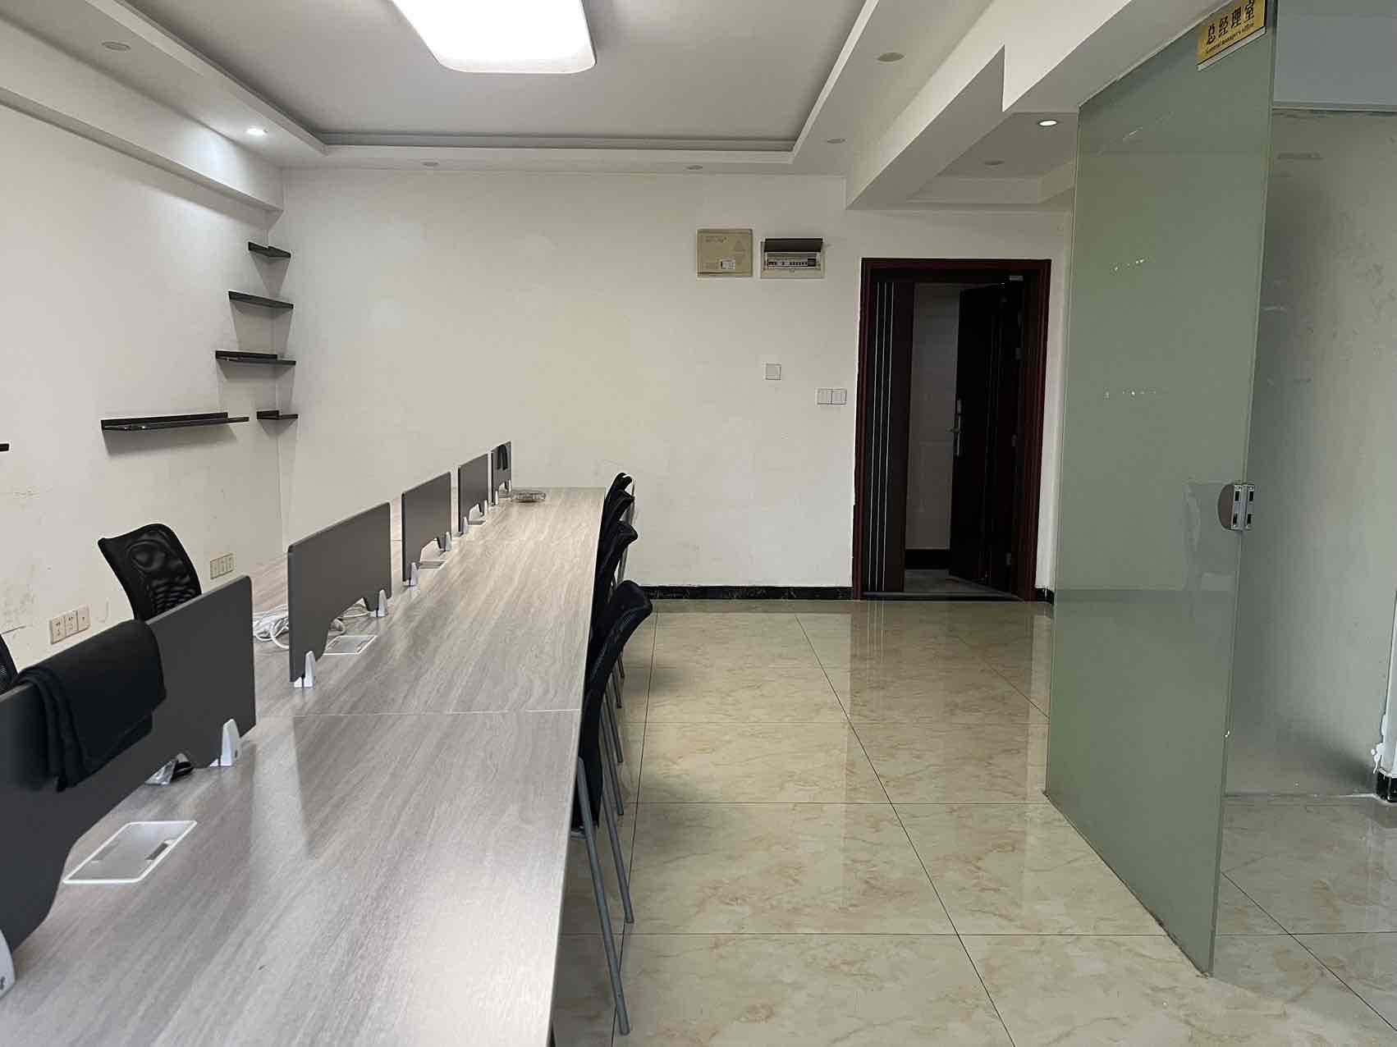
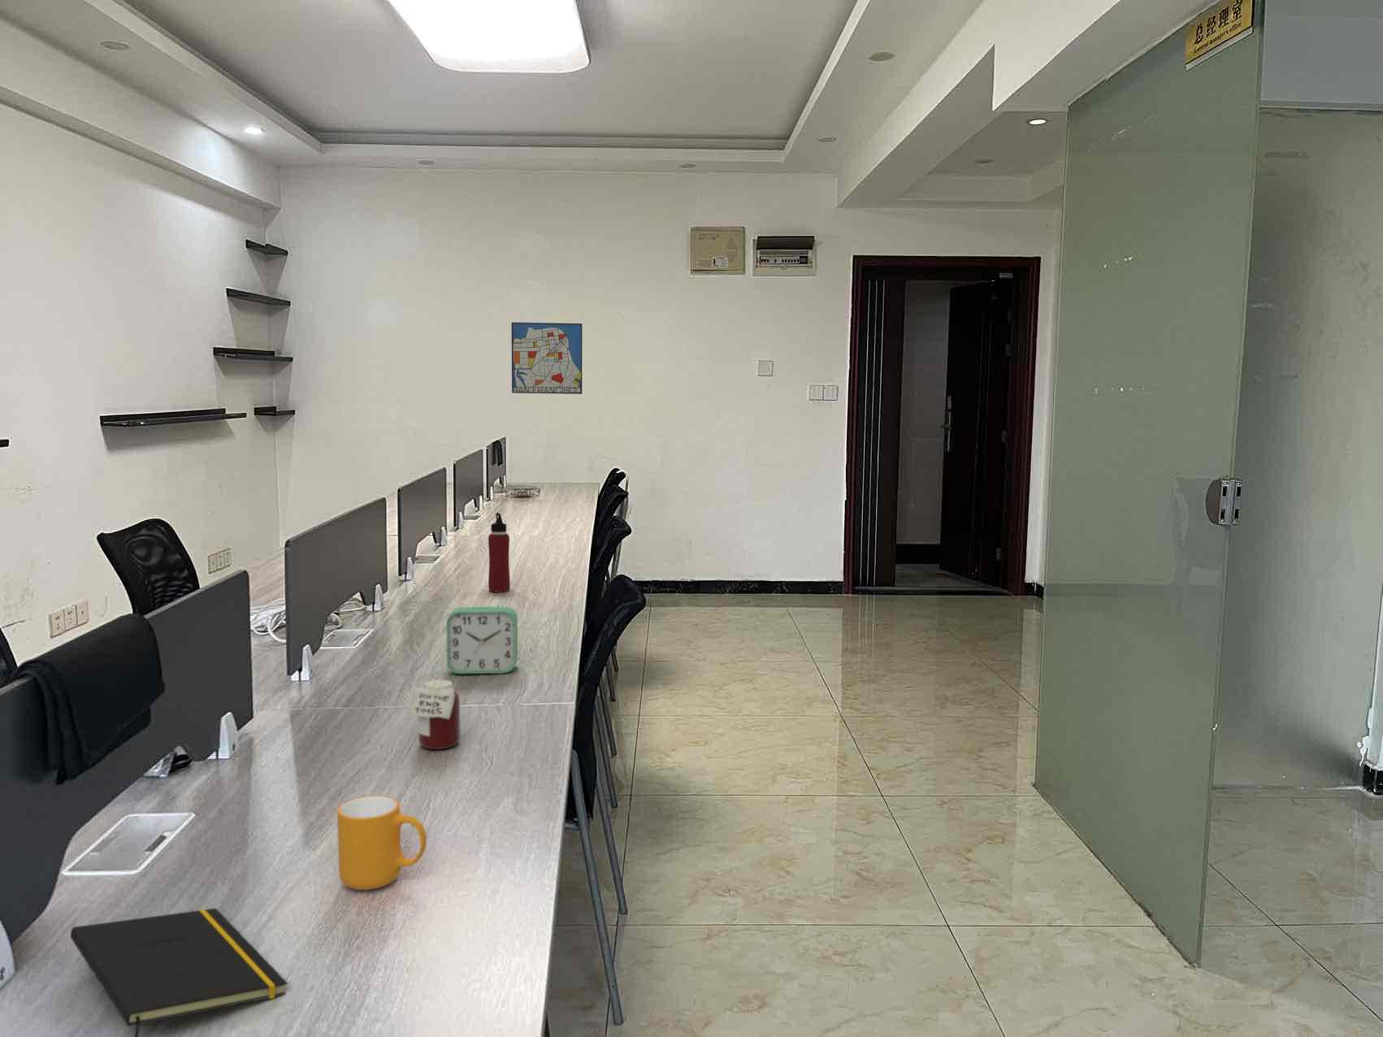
+ jar (436, 716)
+ notepad (176, 960)
+ wall art (547, 357)
+ alarm clock (482, 638)
+ water bottle (499, 552)
+ mug (382, 843)
